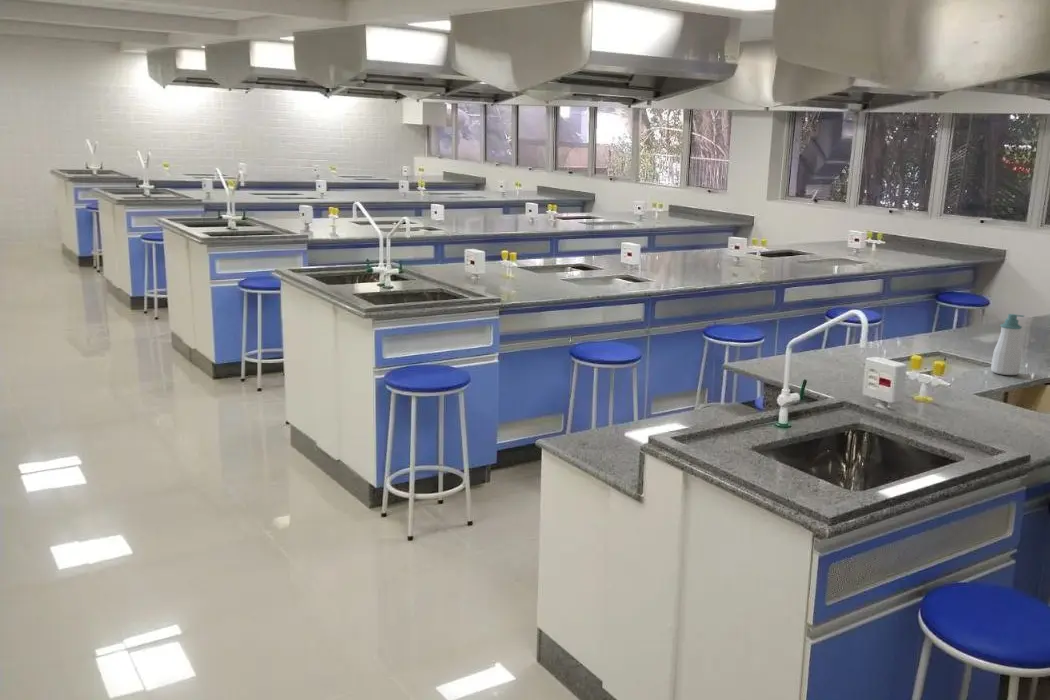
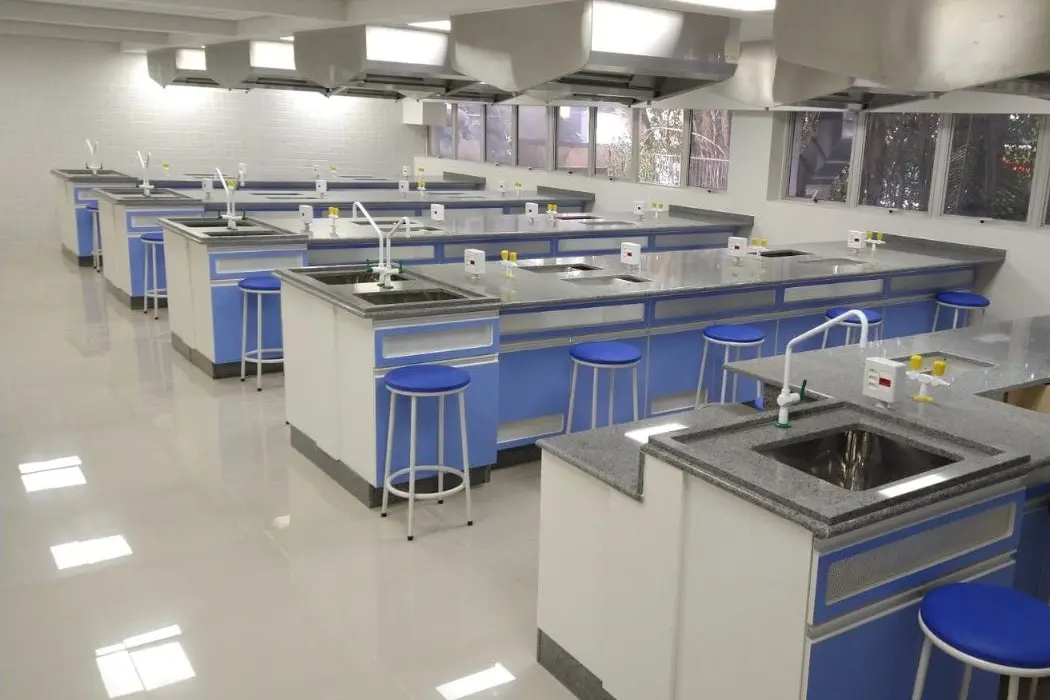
- soap bottle (1008, 343)
